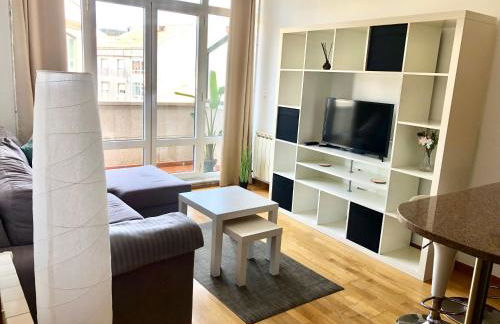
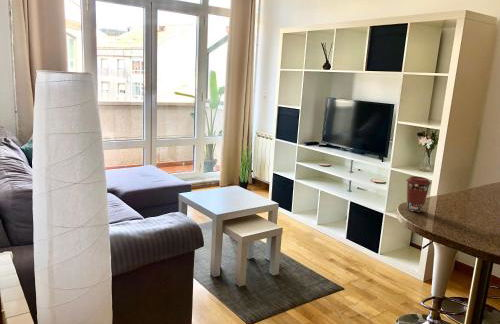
+ coffee cup (416, 194)
